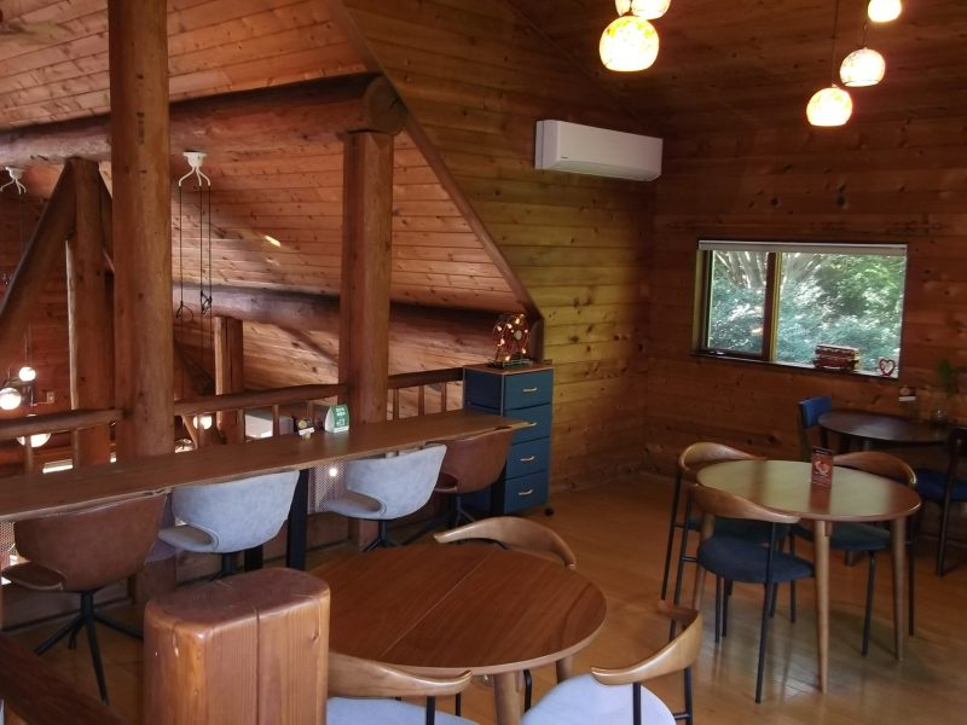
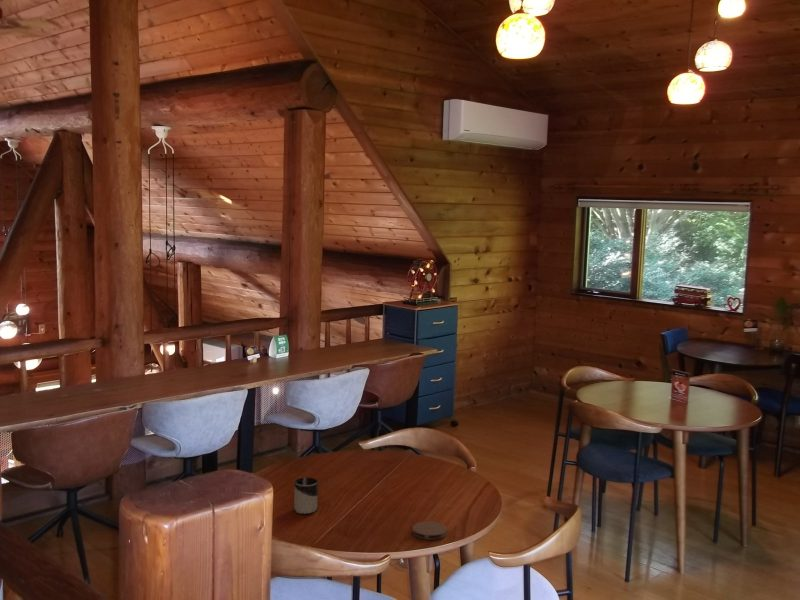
+ coaster (429, 530)
+ cup (306, 494)
